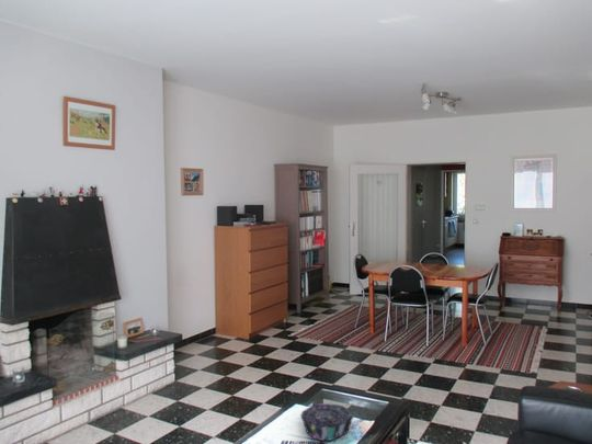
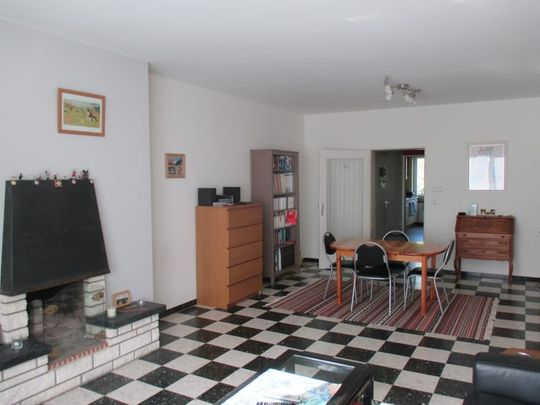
- decorative bowl (327, 422)
